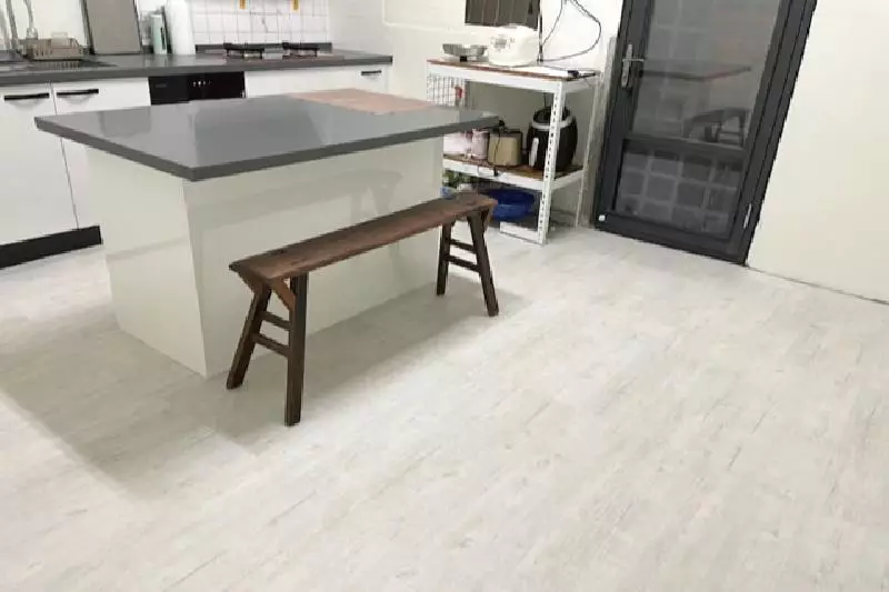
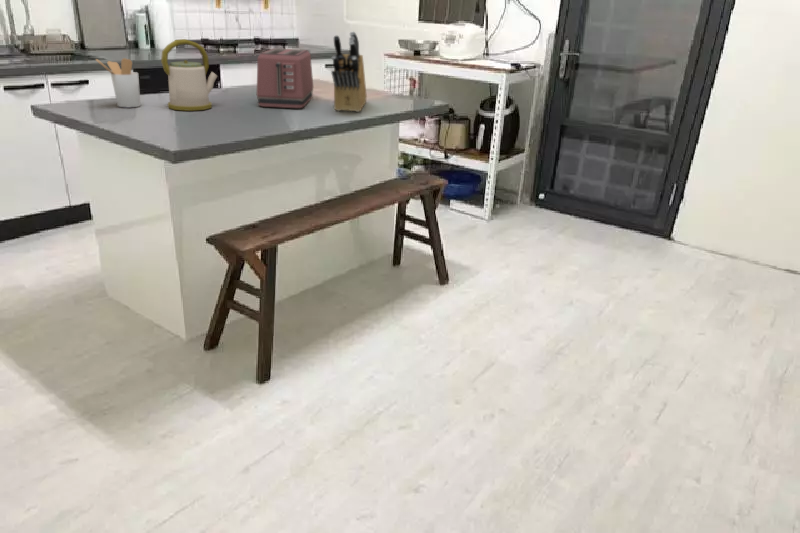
+ kettle (191, 73)
+ knife block (349, 70)
+ toaster (285, 77)
+ utensil holder (118, 81)
